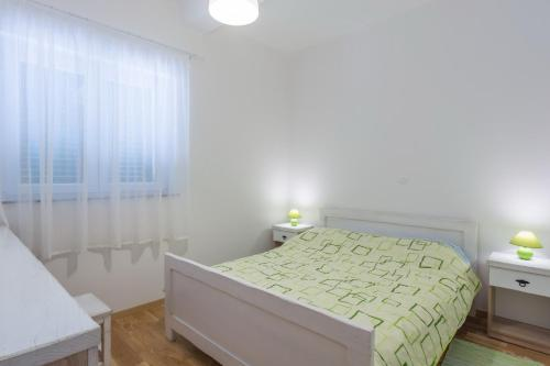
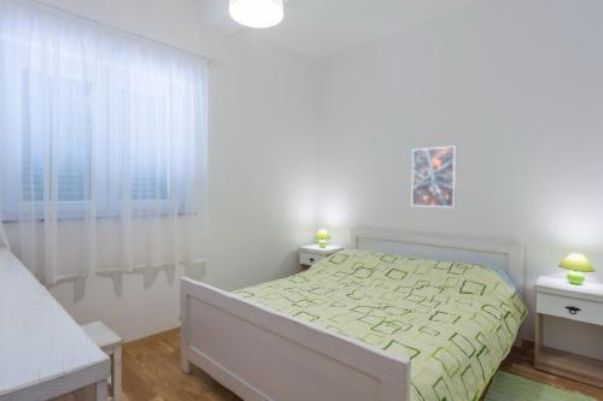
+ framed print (433, 177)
